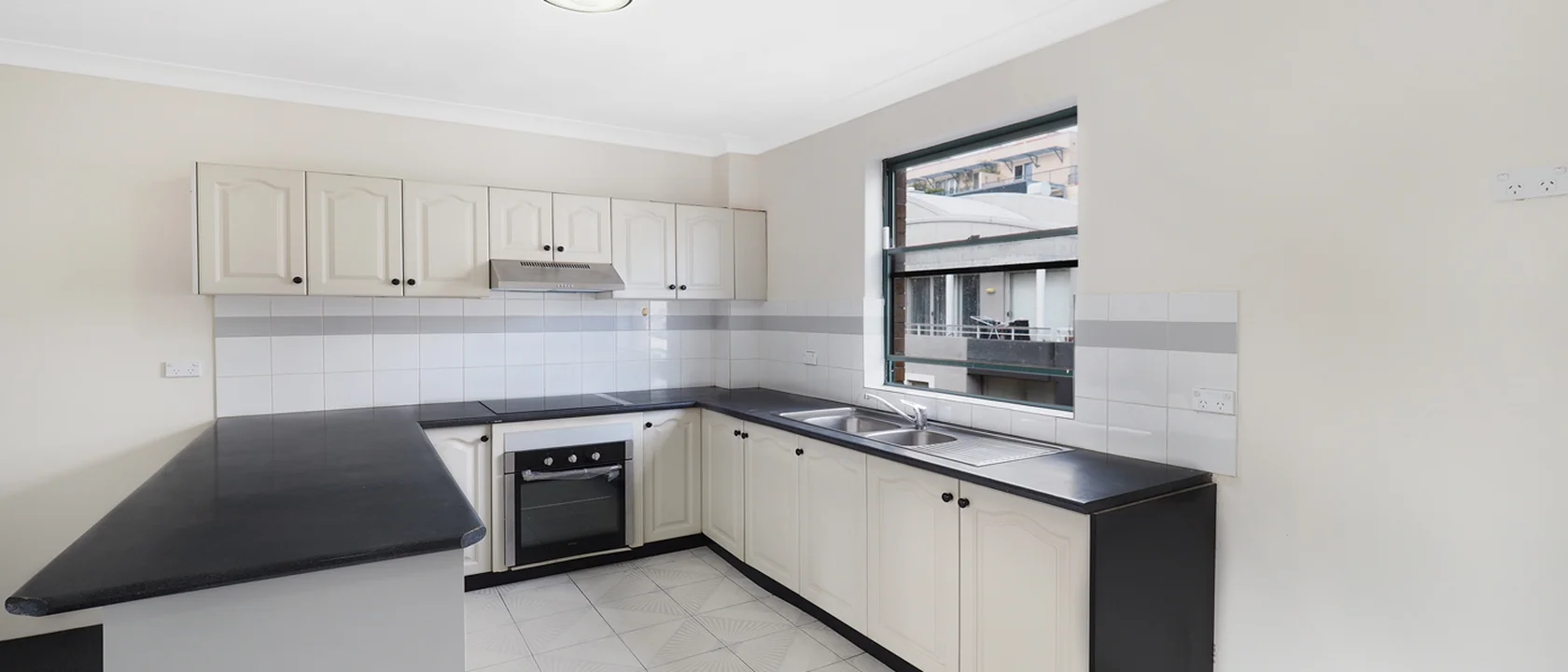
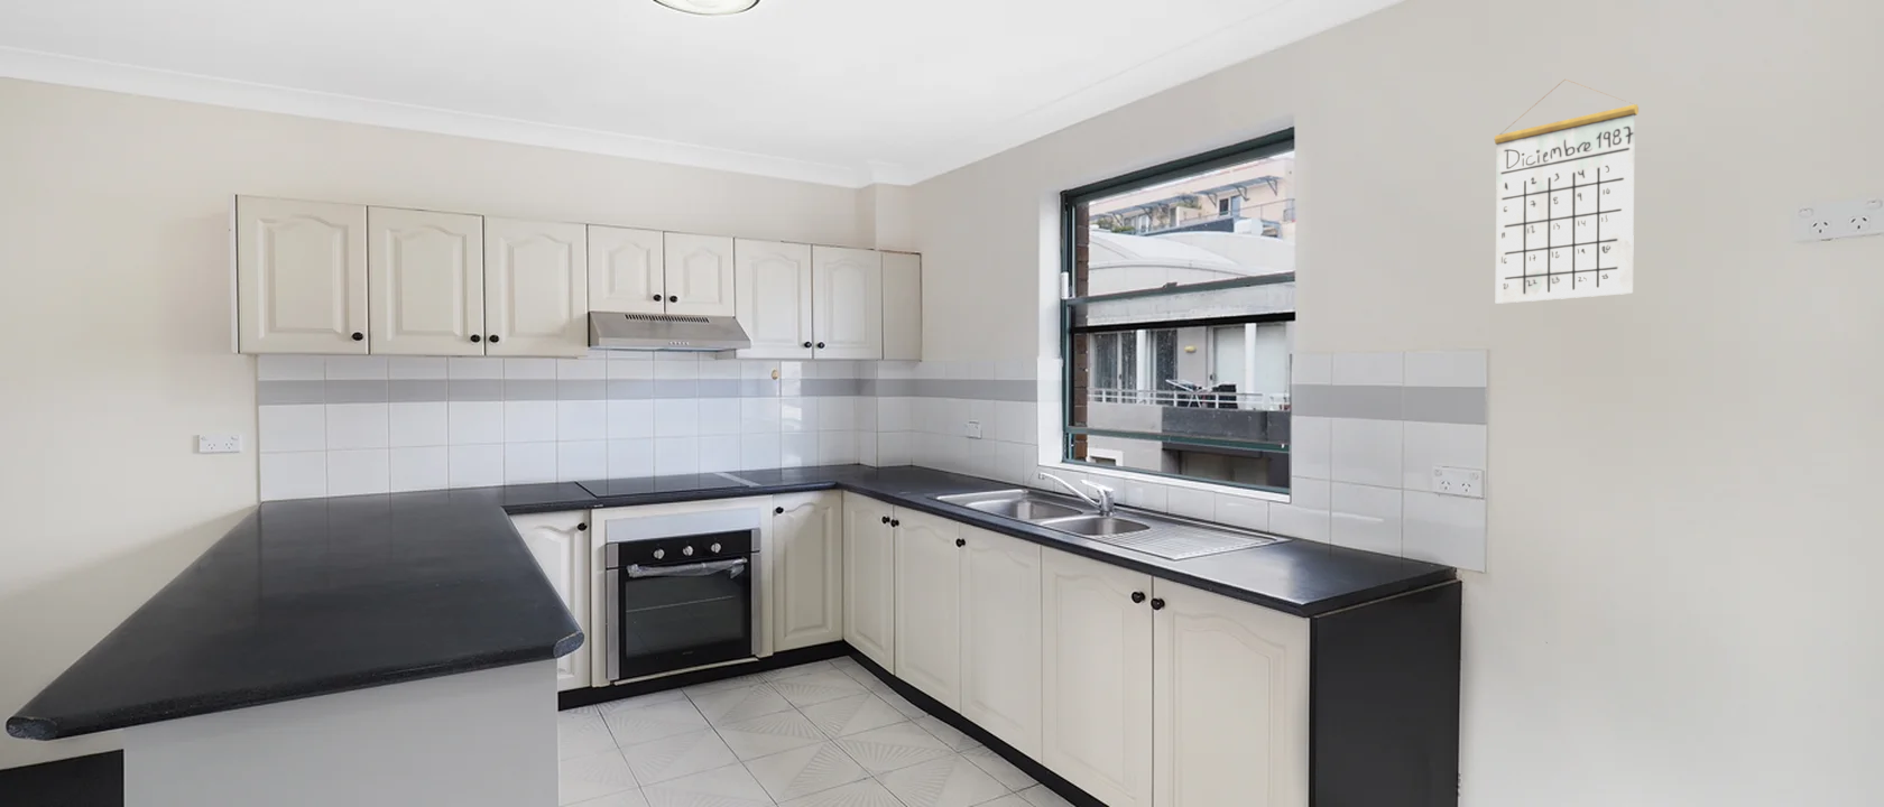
+ calendar (1561, 189)
